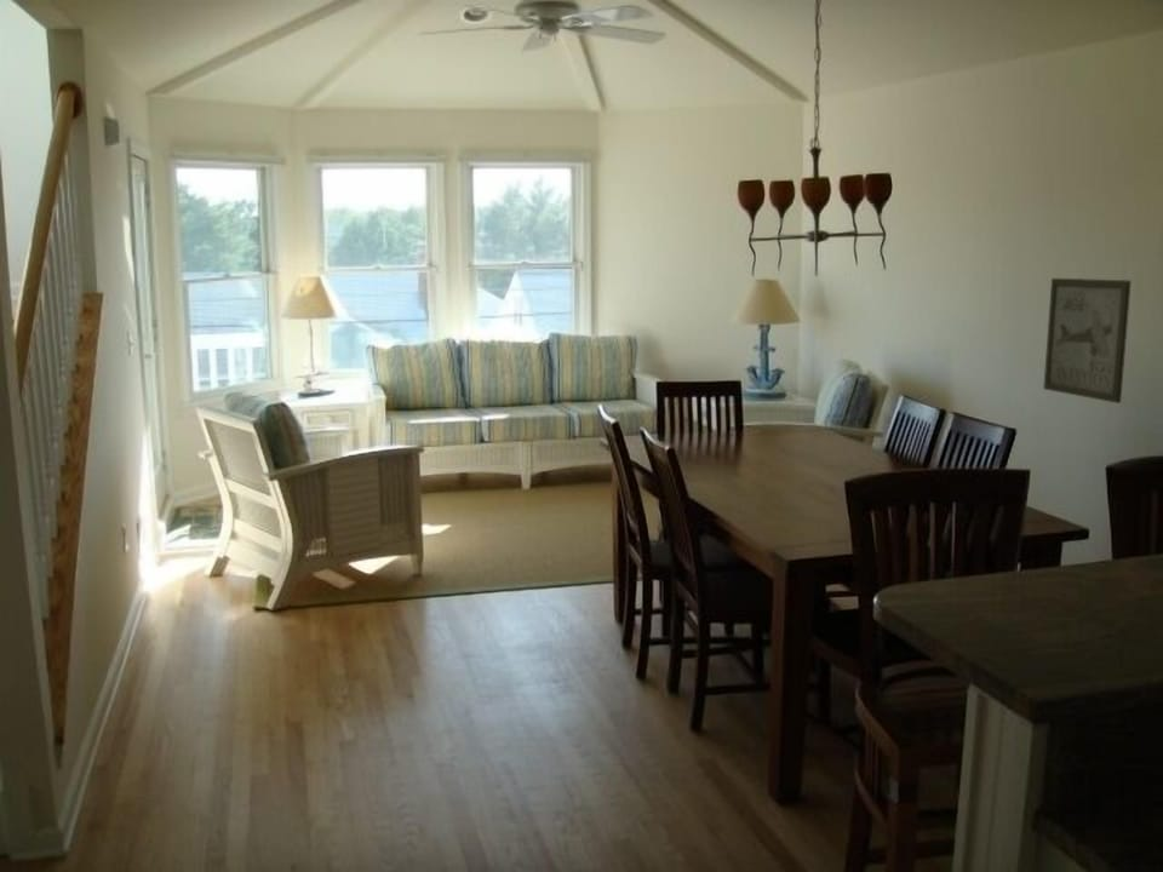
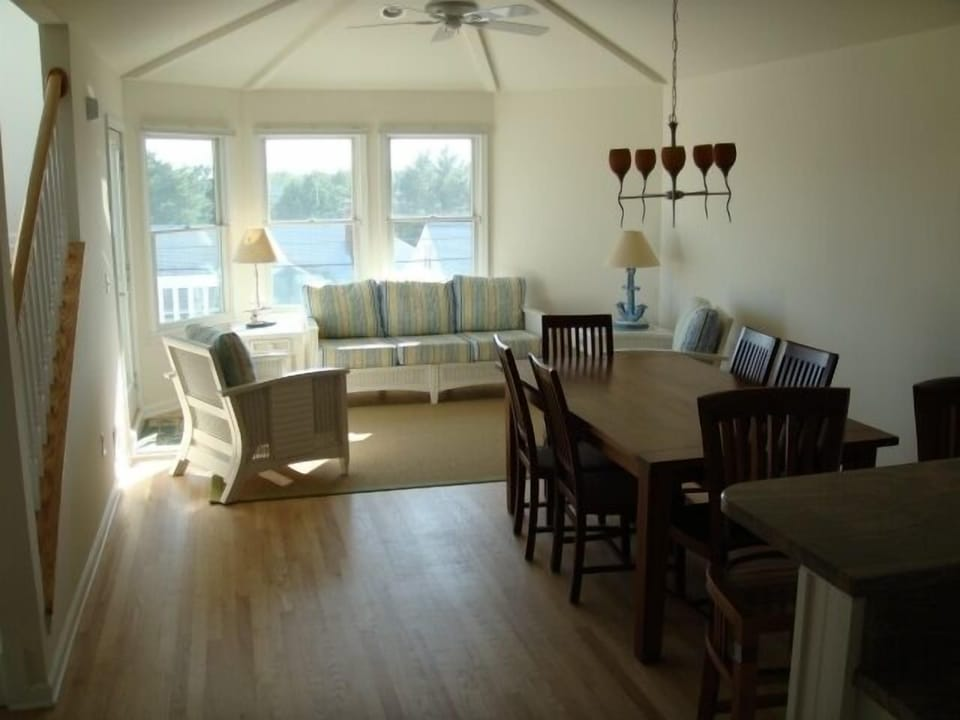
- wall art (1084, 338)
